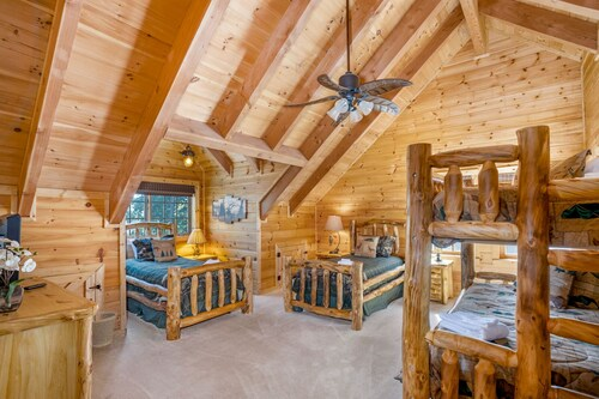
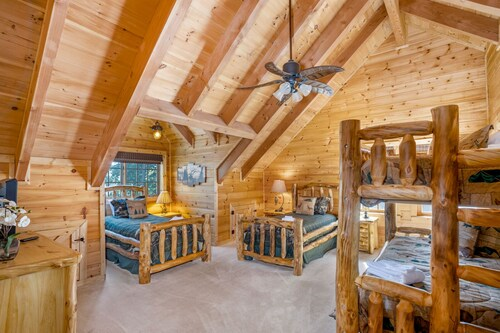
- wastebasket (101, 330)
